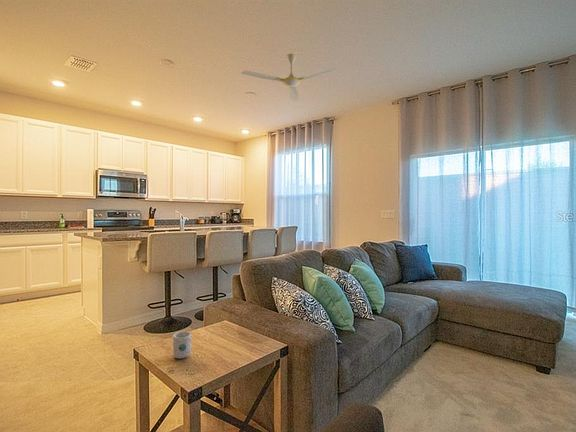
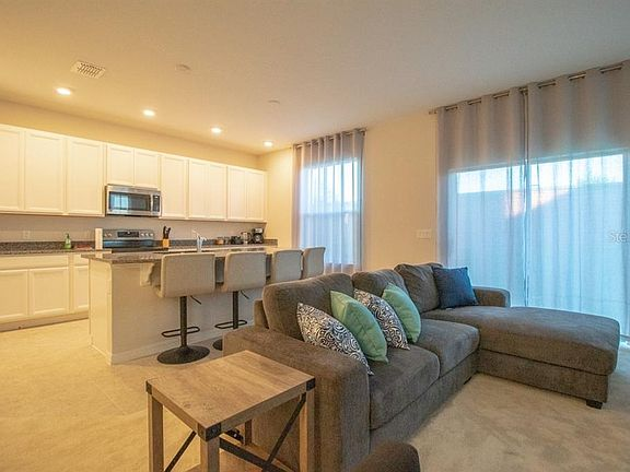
- ceiling fan (289, 75)
- mug (181, 341)
